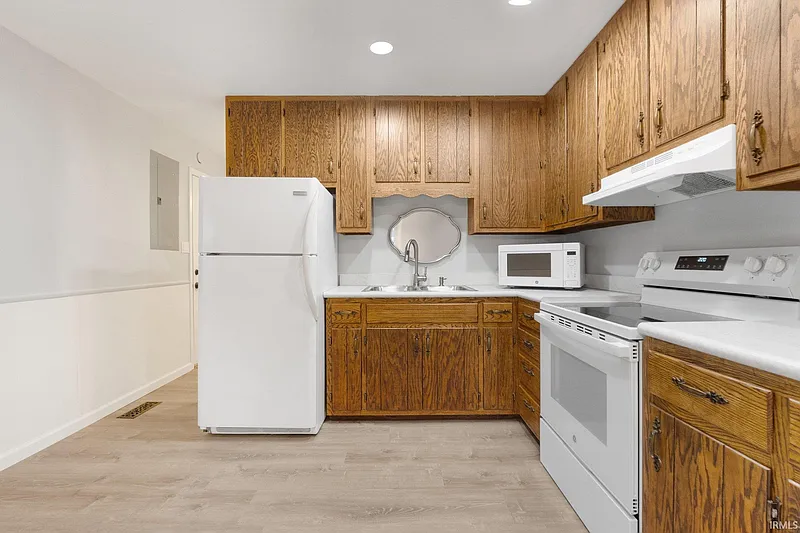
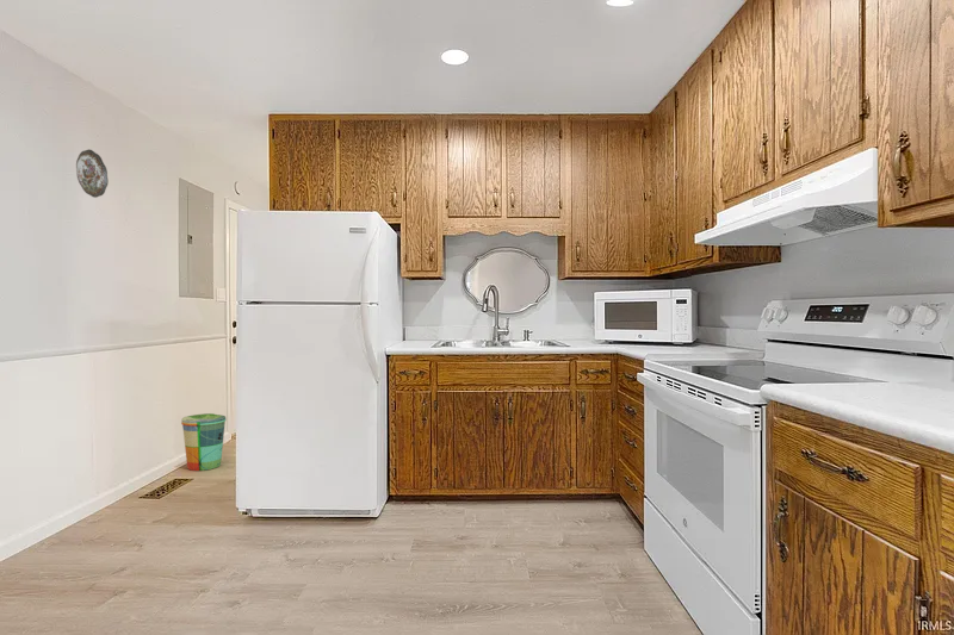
+ trash can (204, 441)
+ decorative plate (91, 173)
